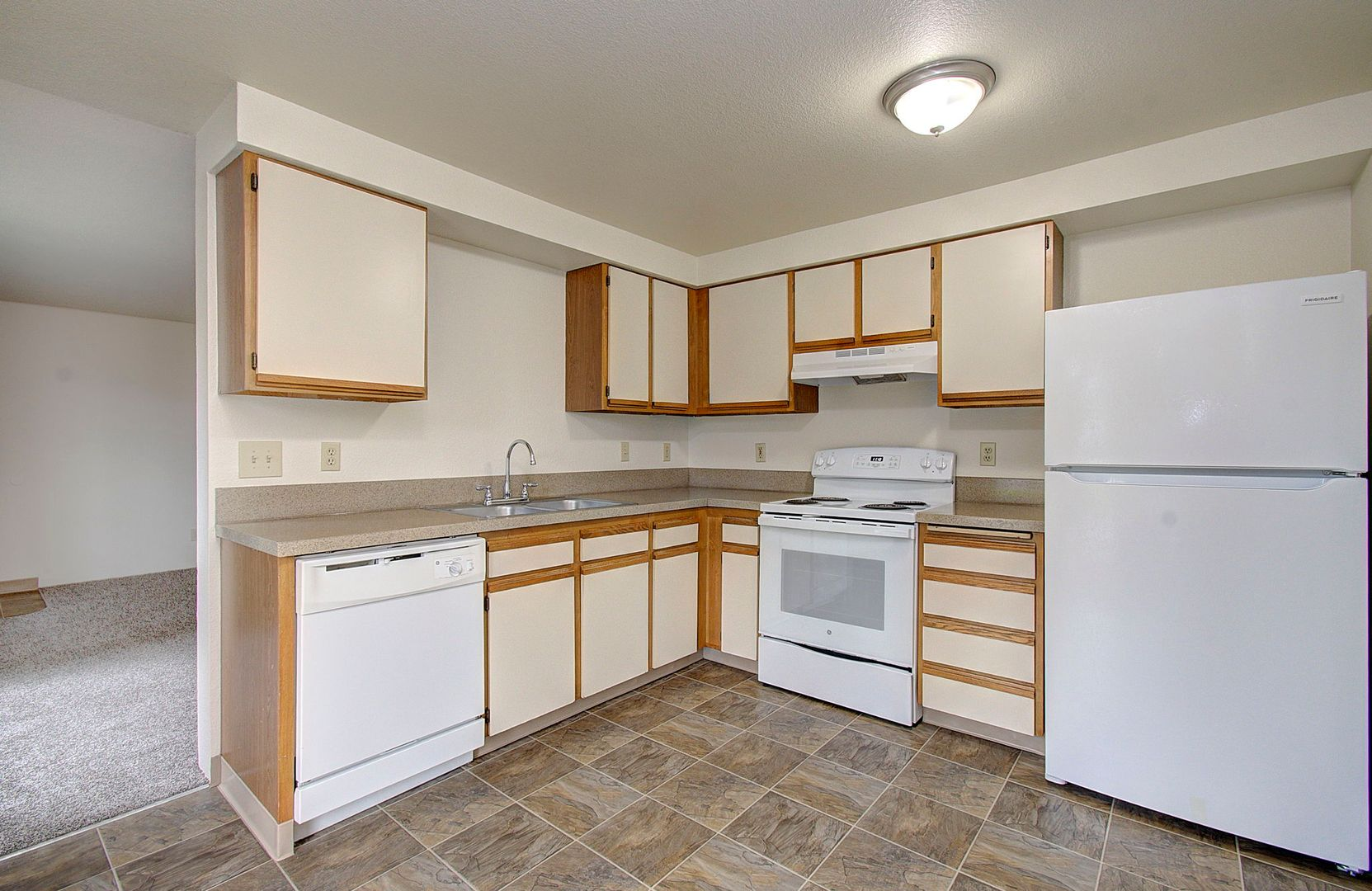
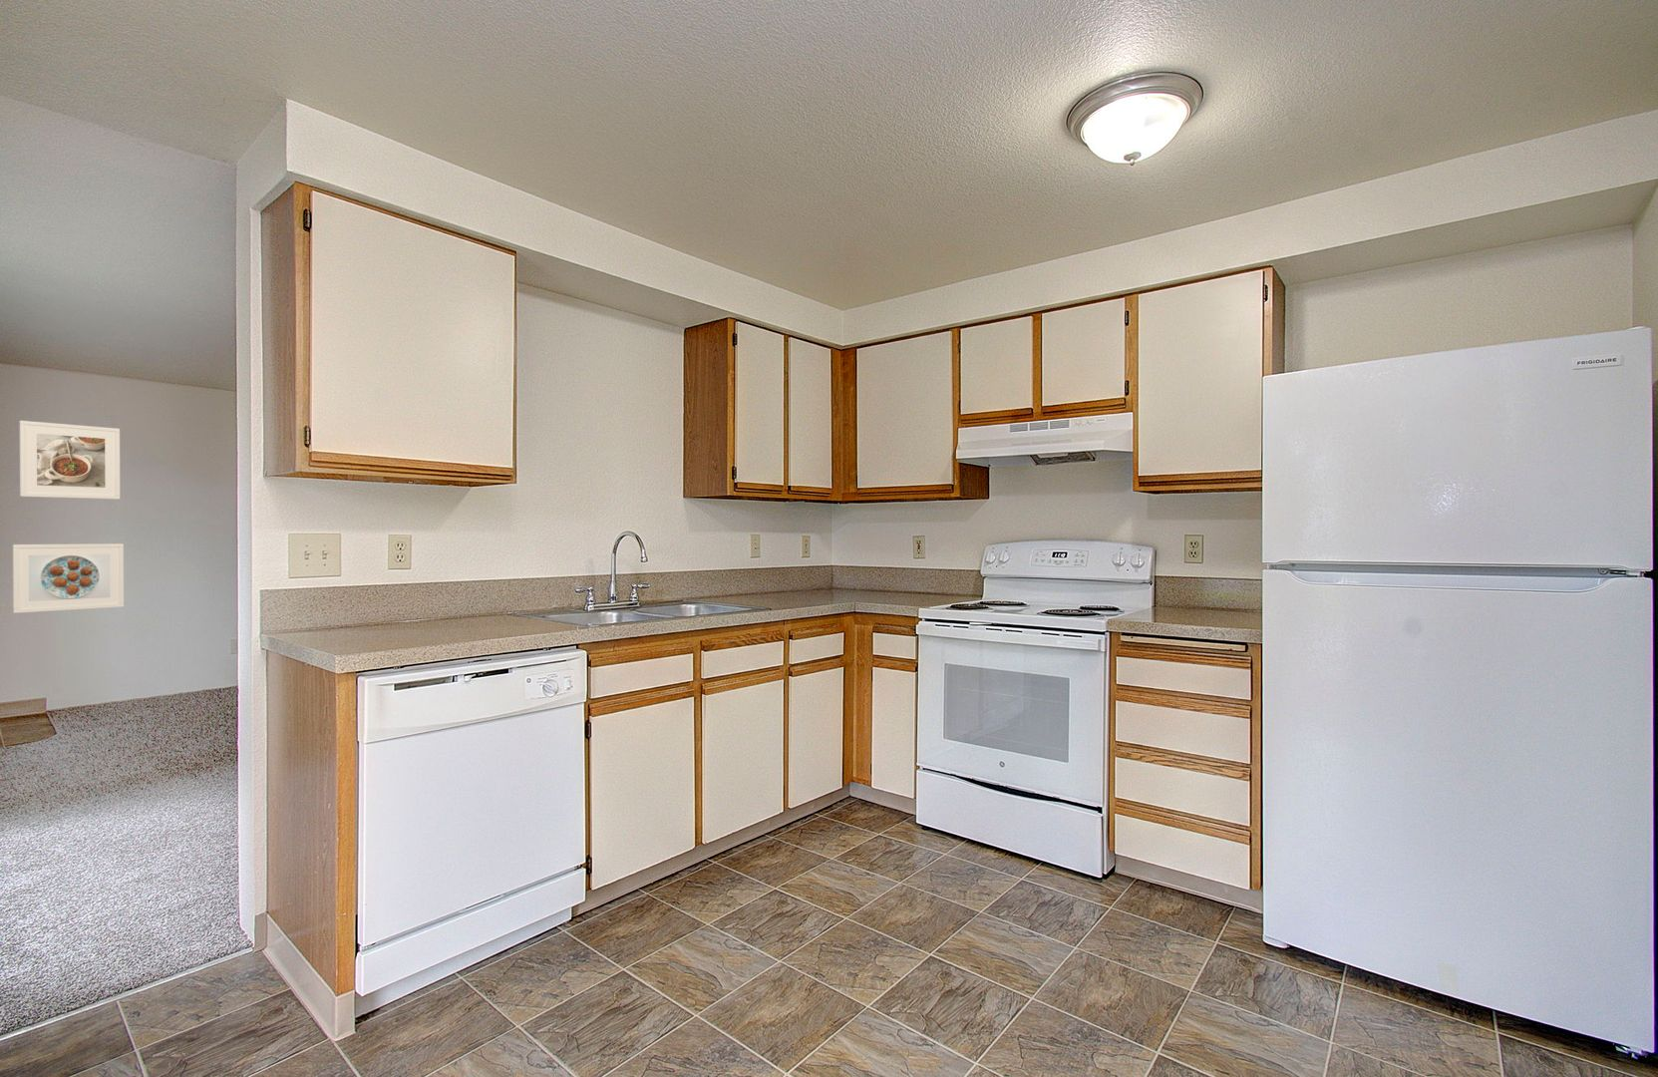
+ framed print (70, 577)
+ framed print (71, 461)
